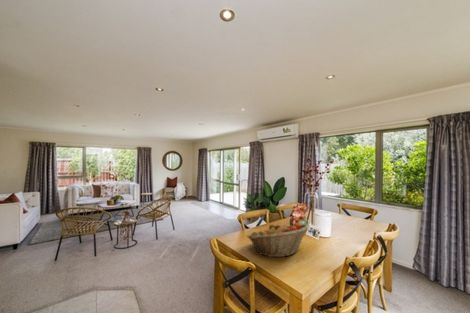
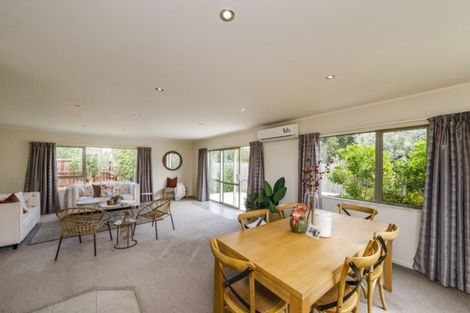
- fruit basket (278, 236)
